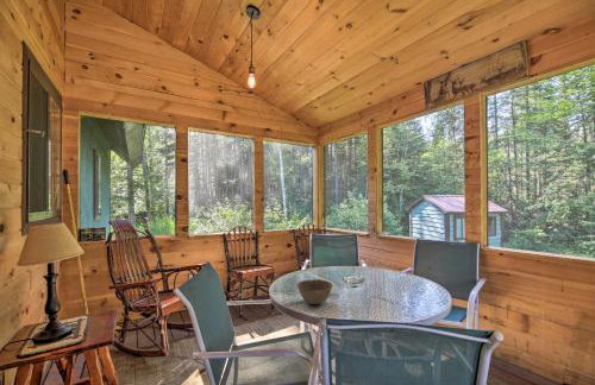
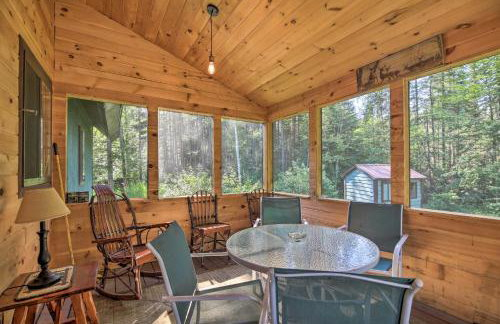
- bowl (314, 294)
